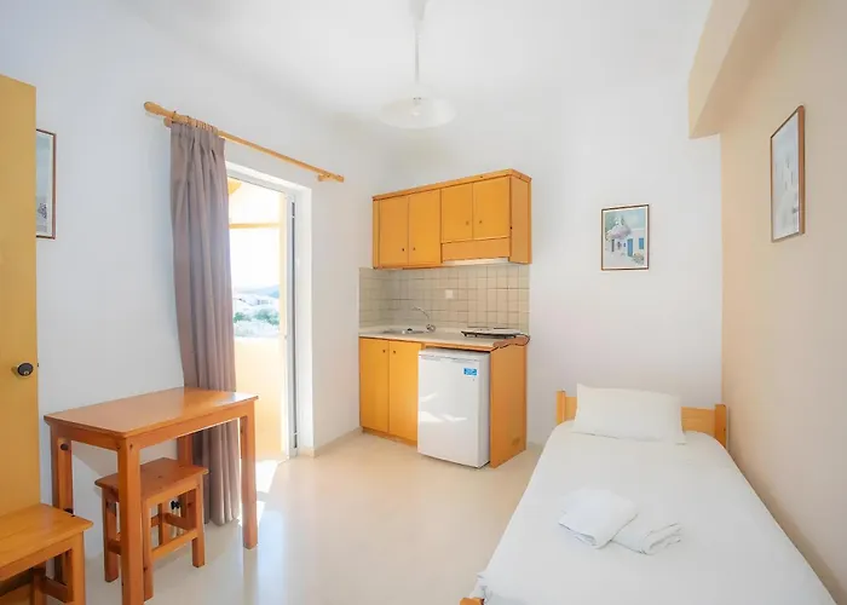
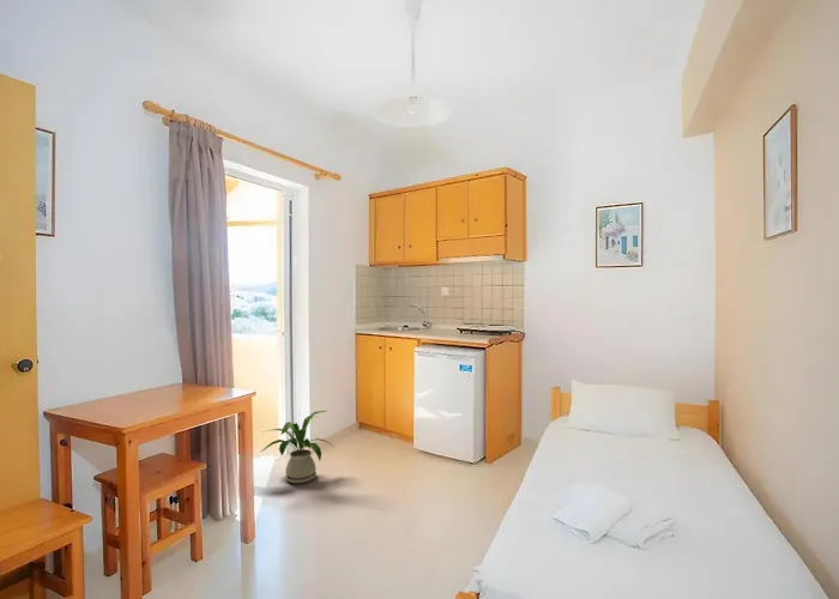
+ house plant (296, 442)
